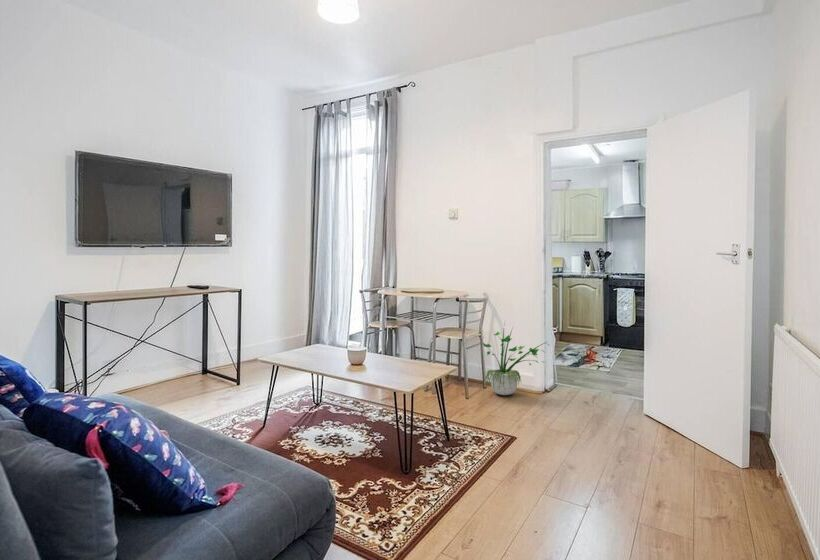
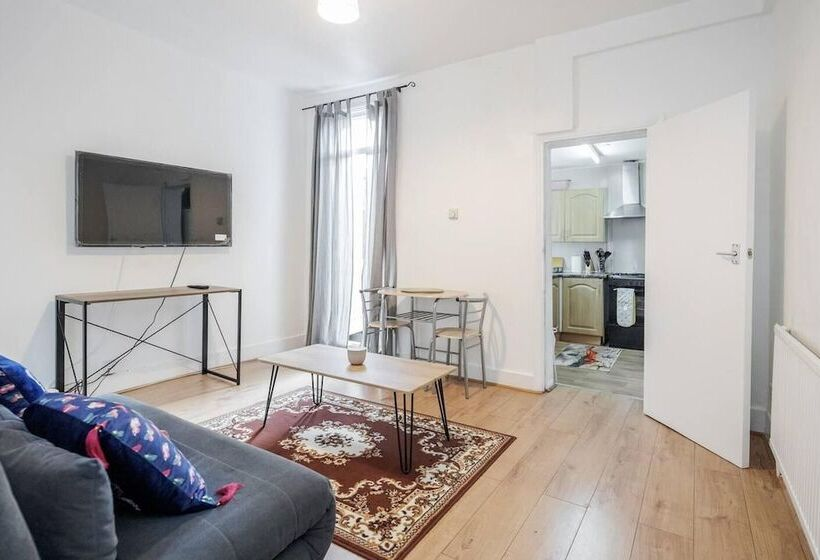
- potted plant (515, 358)
